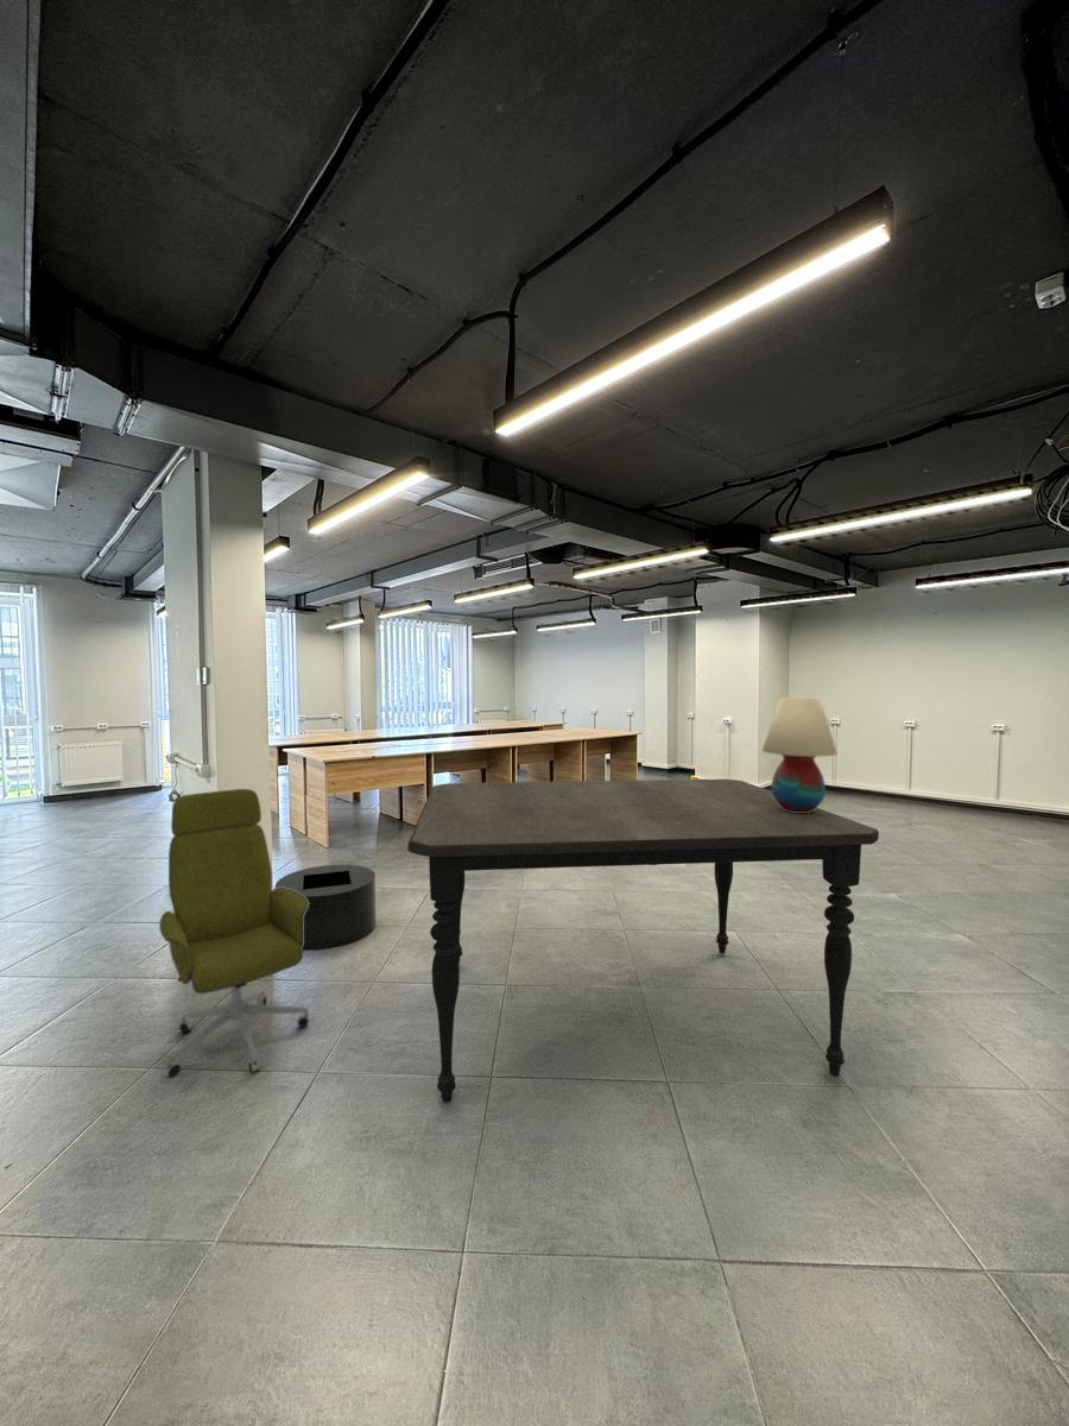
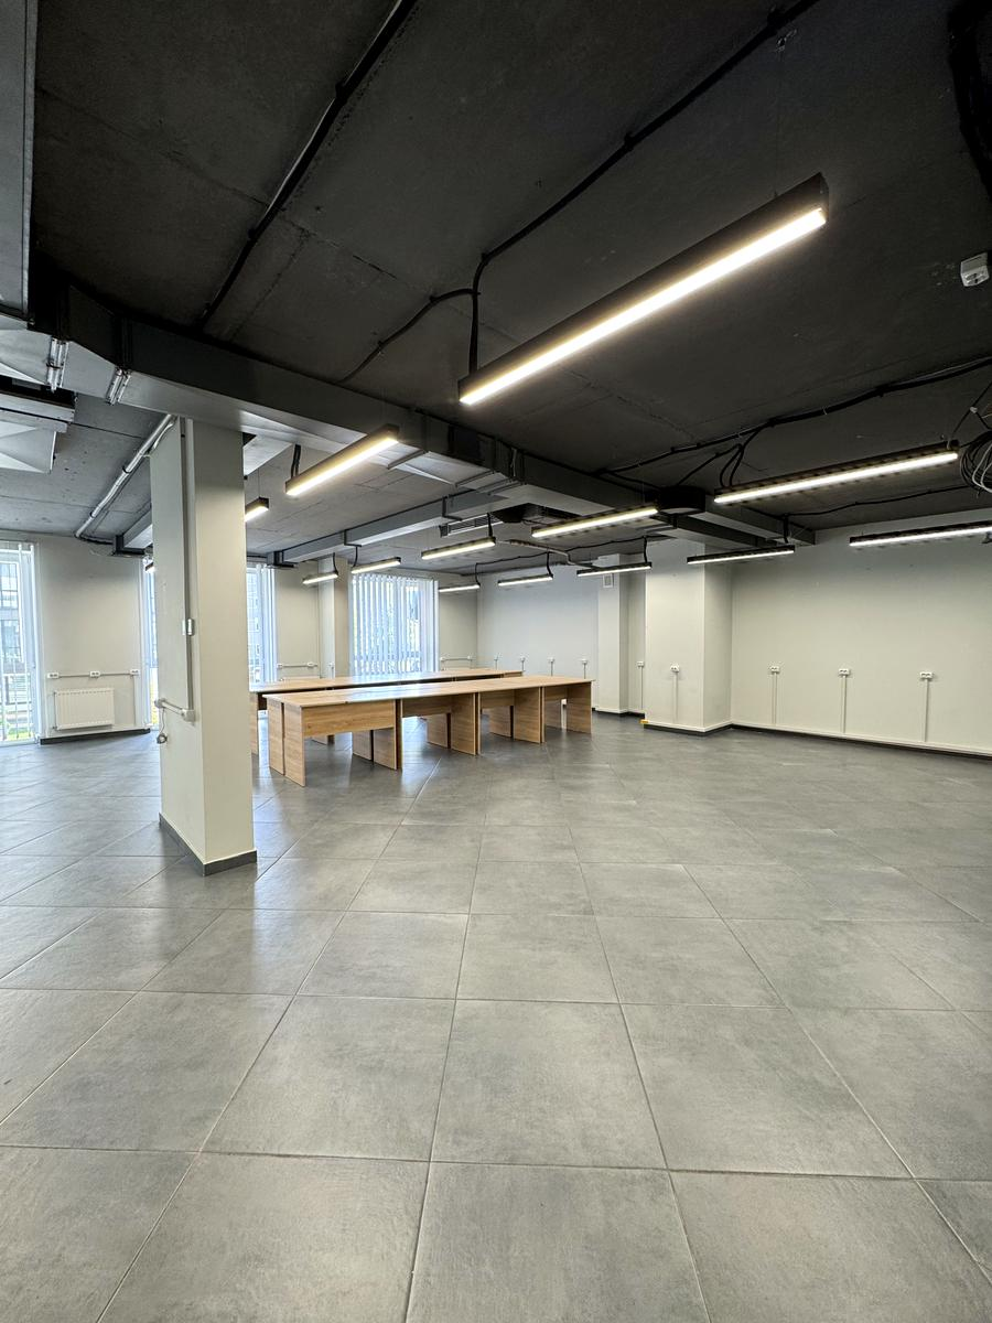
- table lamp (798, 753)
- office chair (233, 920)
- dining table (615, 865)
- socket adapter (327, 903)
